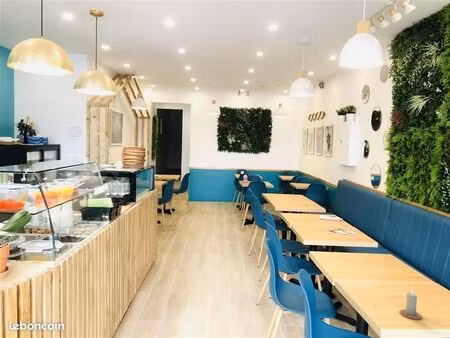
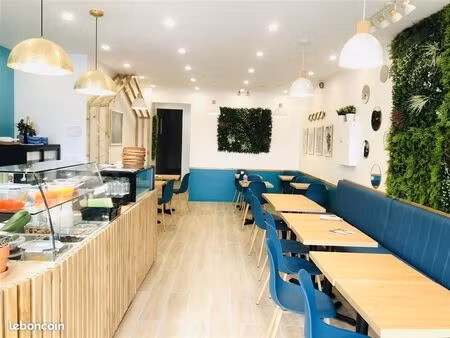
- candle (411, 300)
